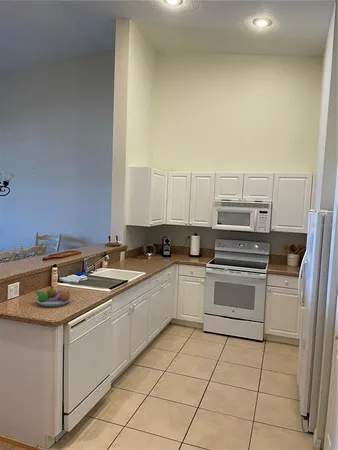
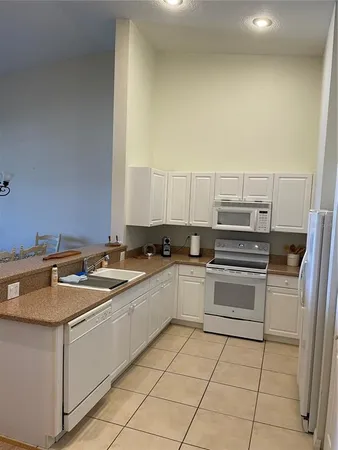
- fruit bowl (52, 295)
